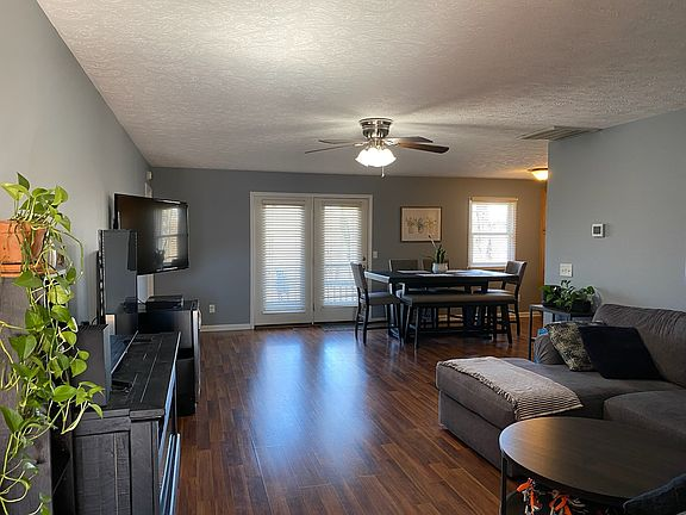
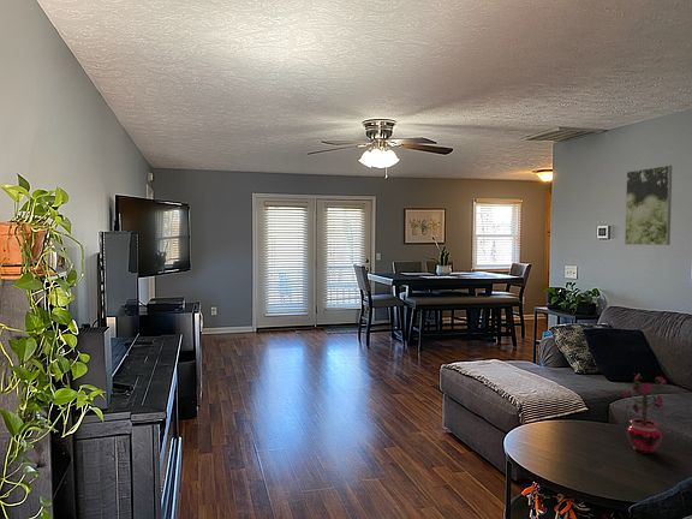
+ potted plant (643, 411)
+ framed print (646, 207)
